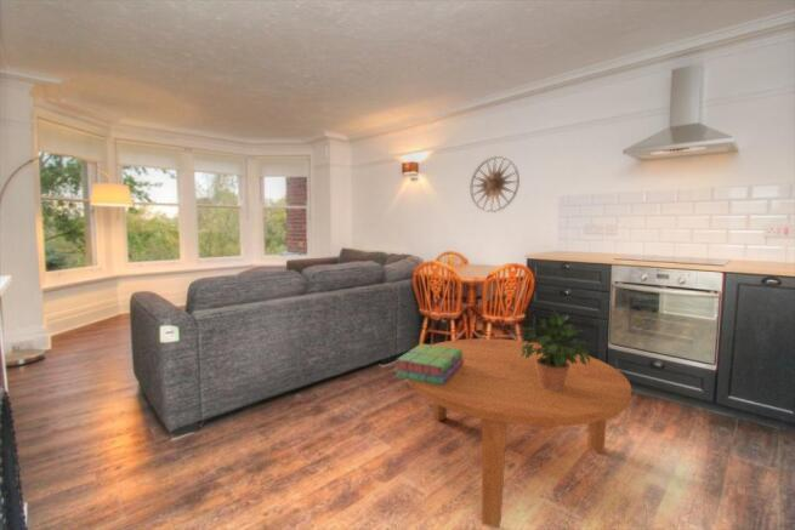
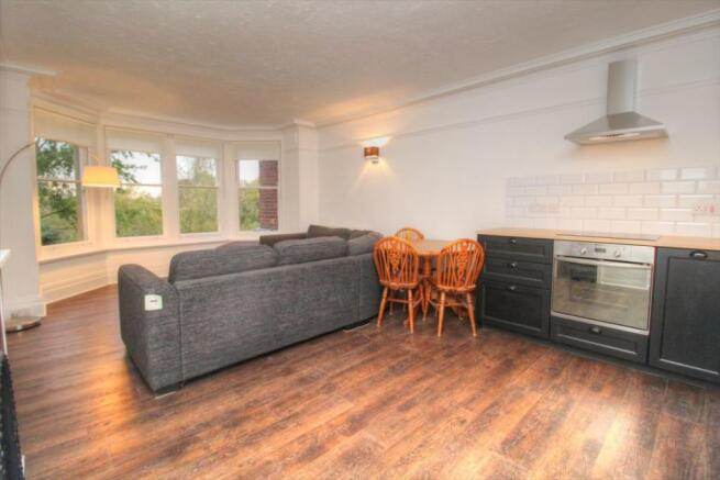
- stack of books (430, 361)
- coffee table (507, 411)
- wall art (493, 184)
- potted plant (551, 349)
